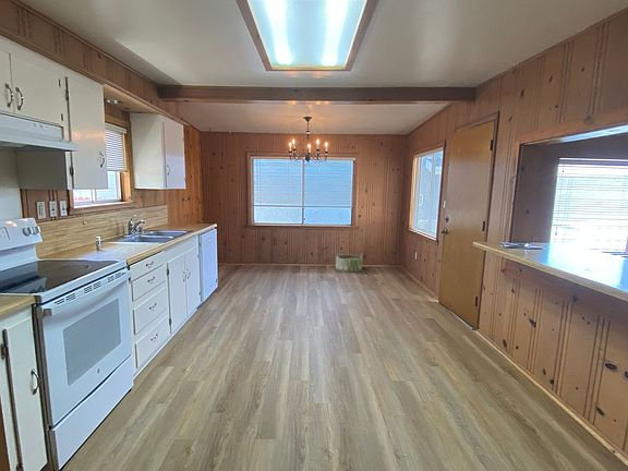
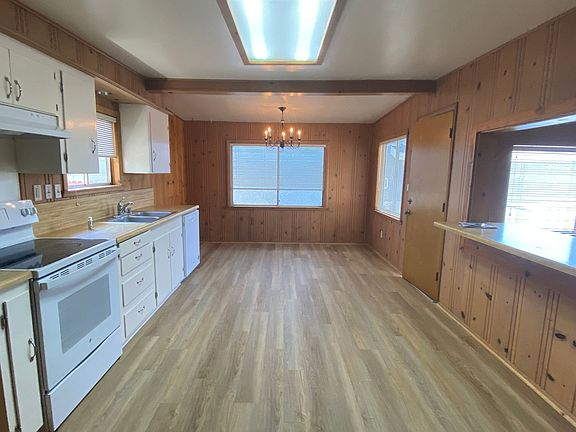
- basket (349, 261)
